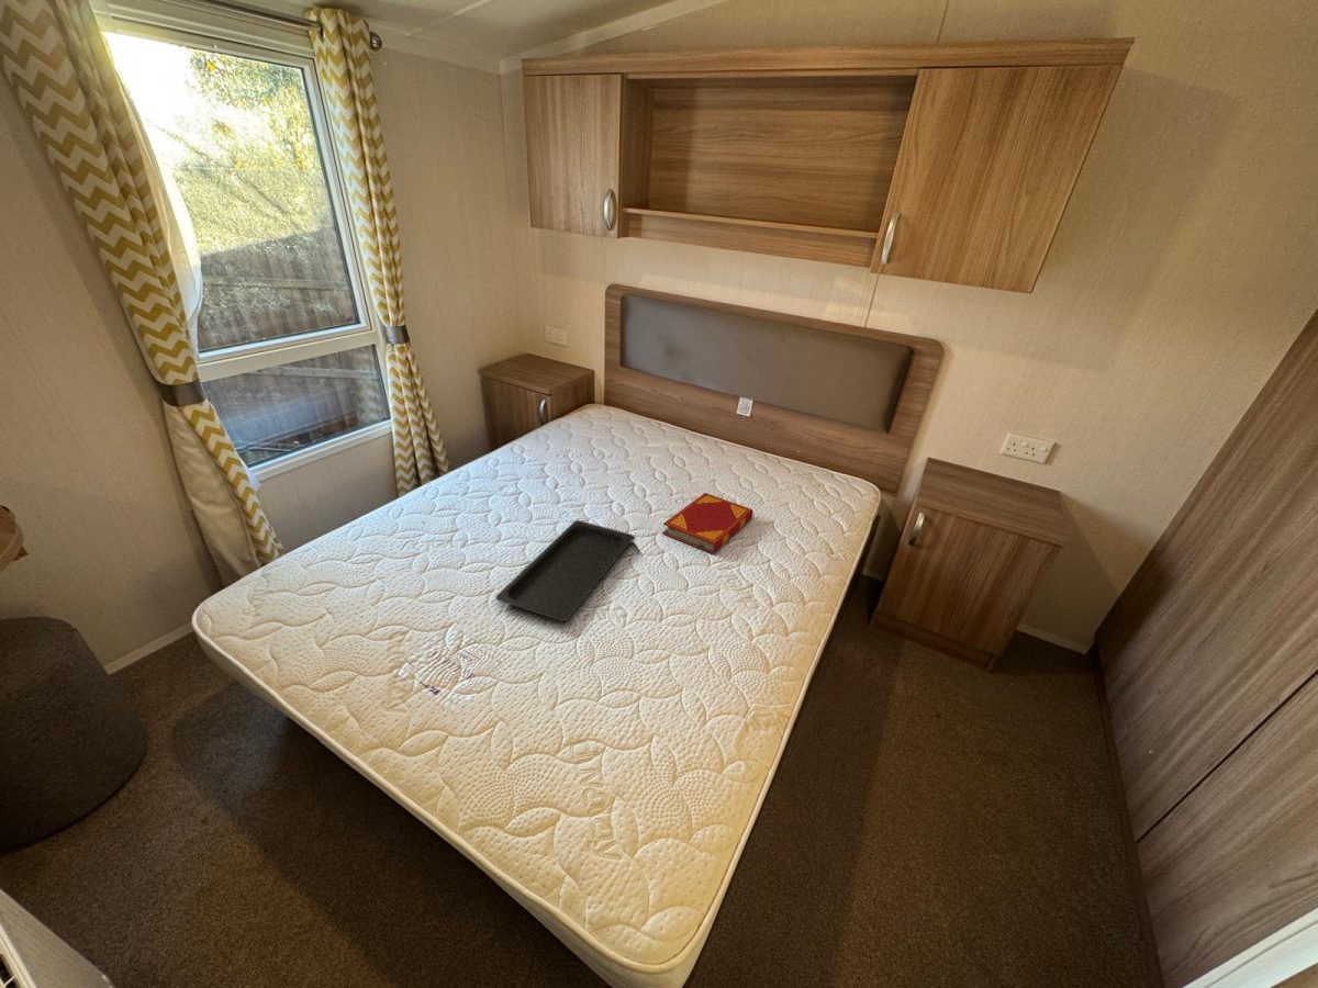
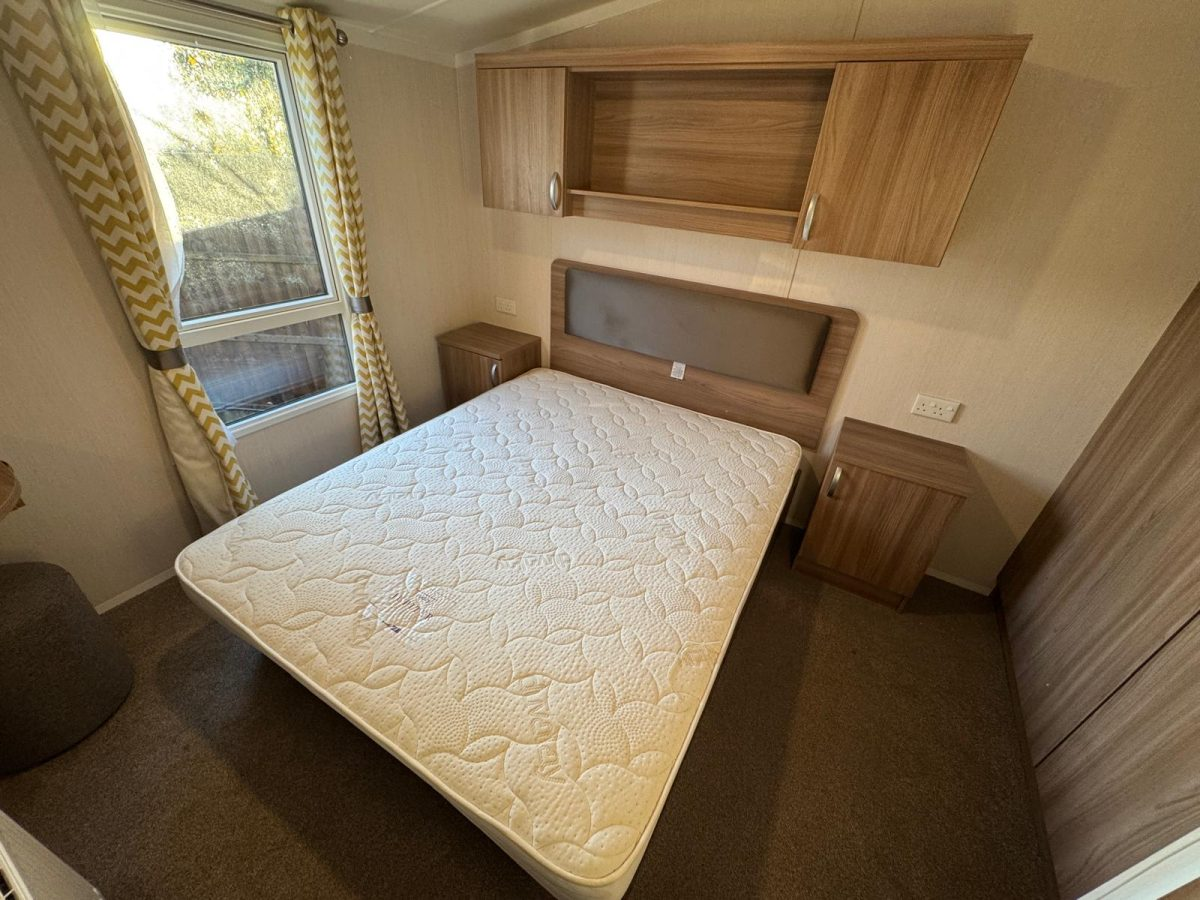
- serving tray (571, 566)
- hardback book (708, 520)
